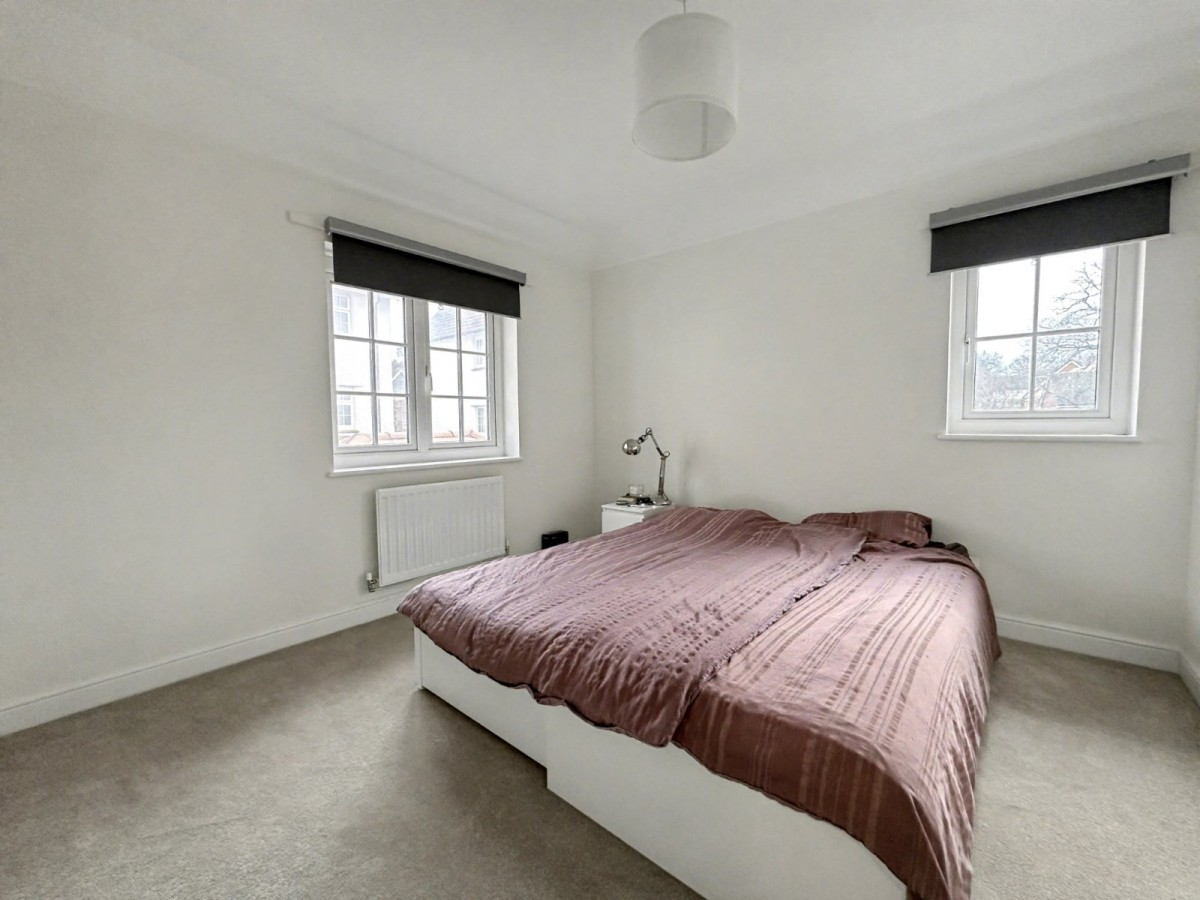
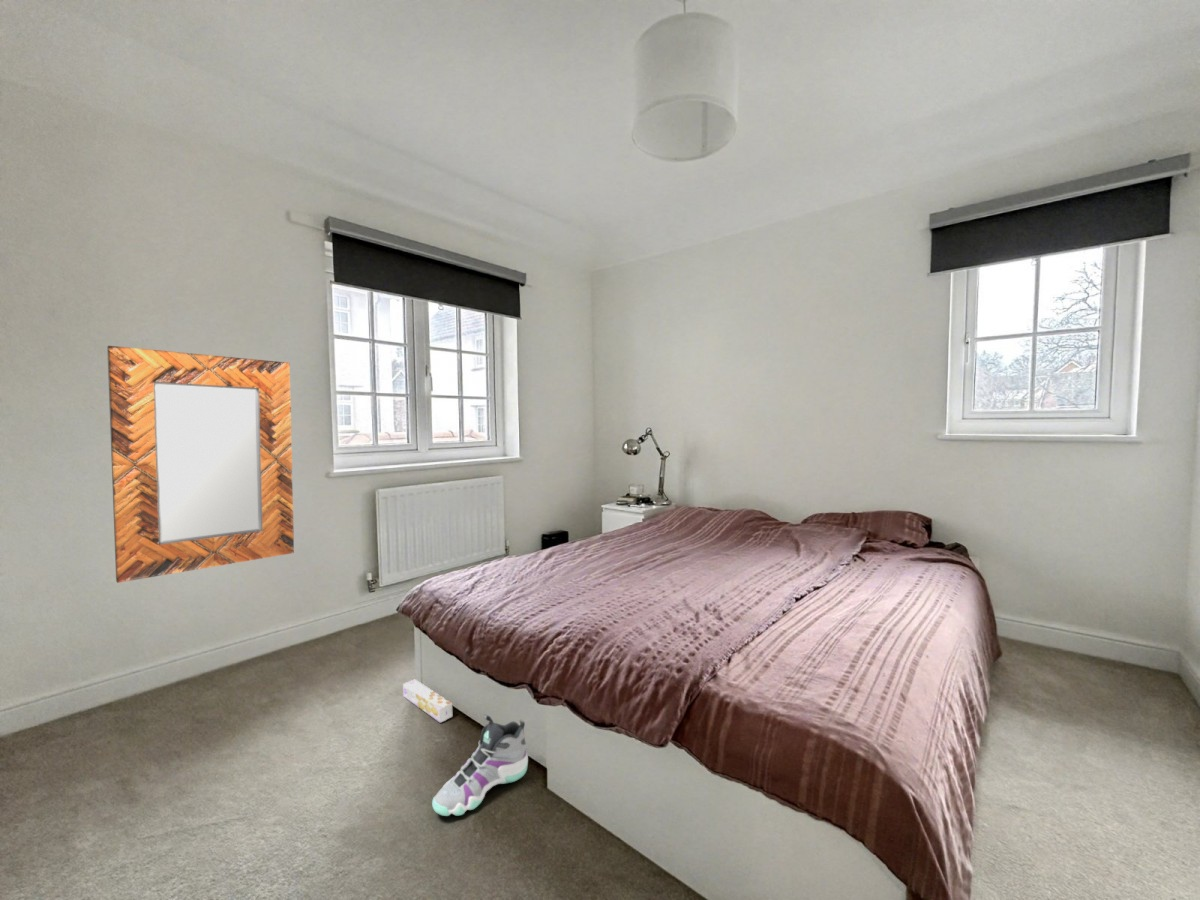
+ box (426, 699)
+ sneaker (481, 754)
+ home mirror (211, 461)
